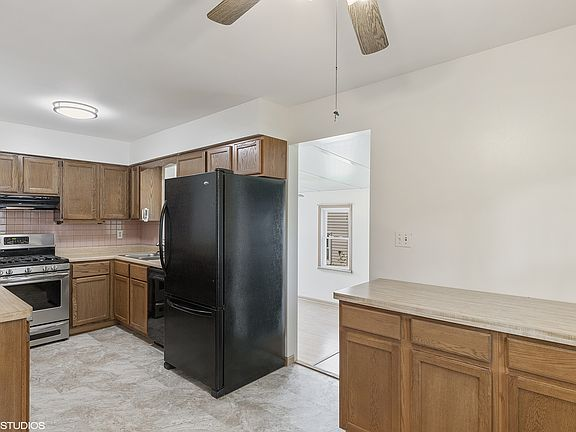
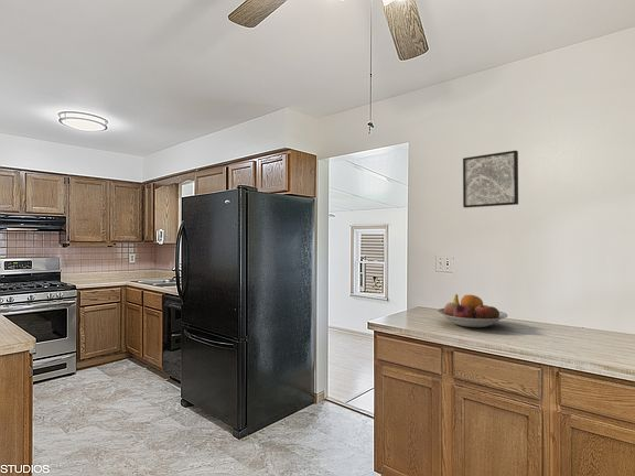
+ wall art (489, 180)
+ fruit bowl (471, 310)
